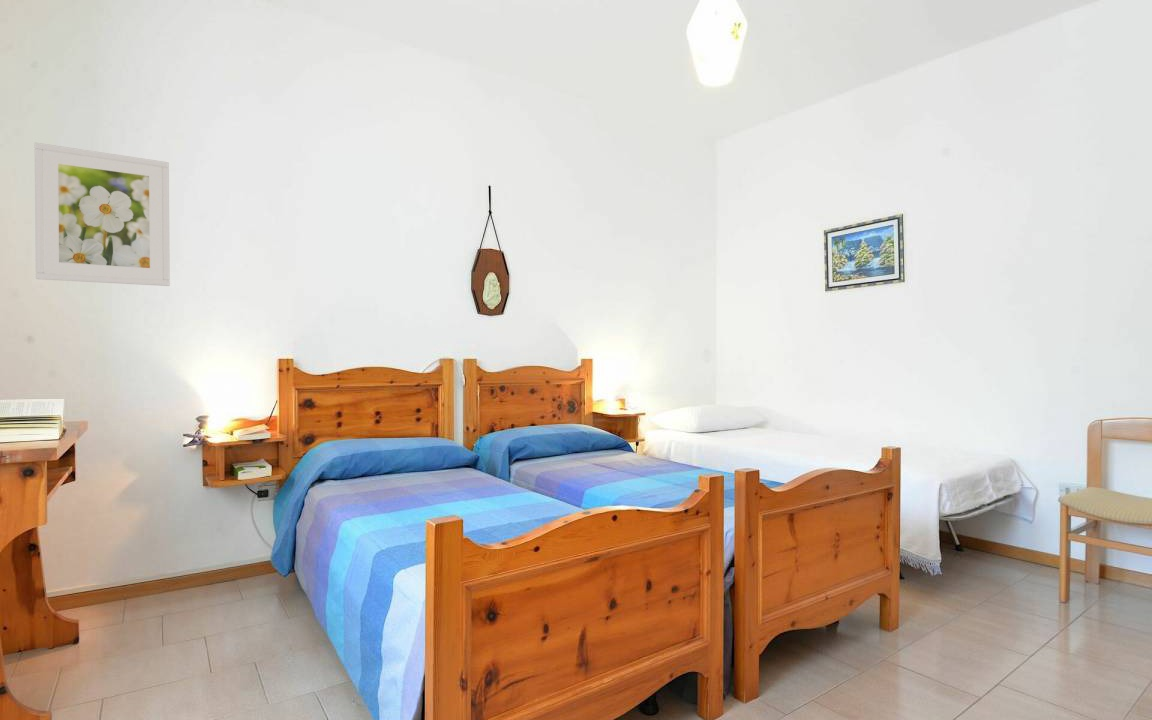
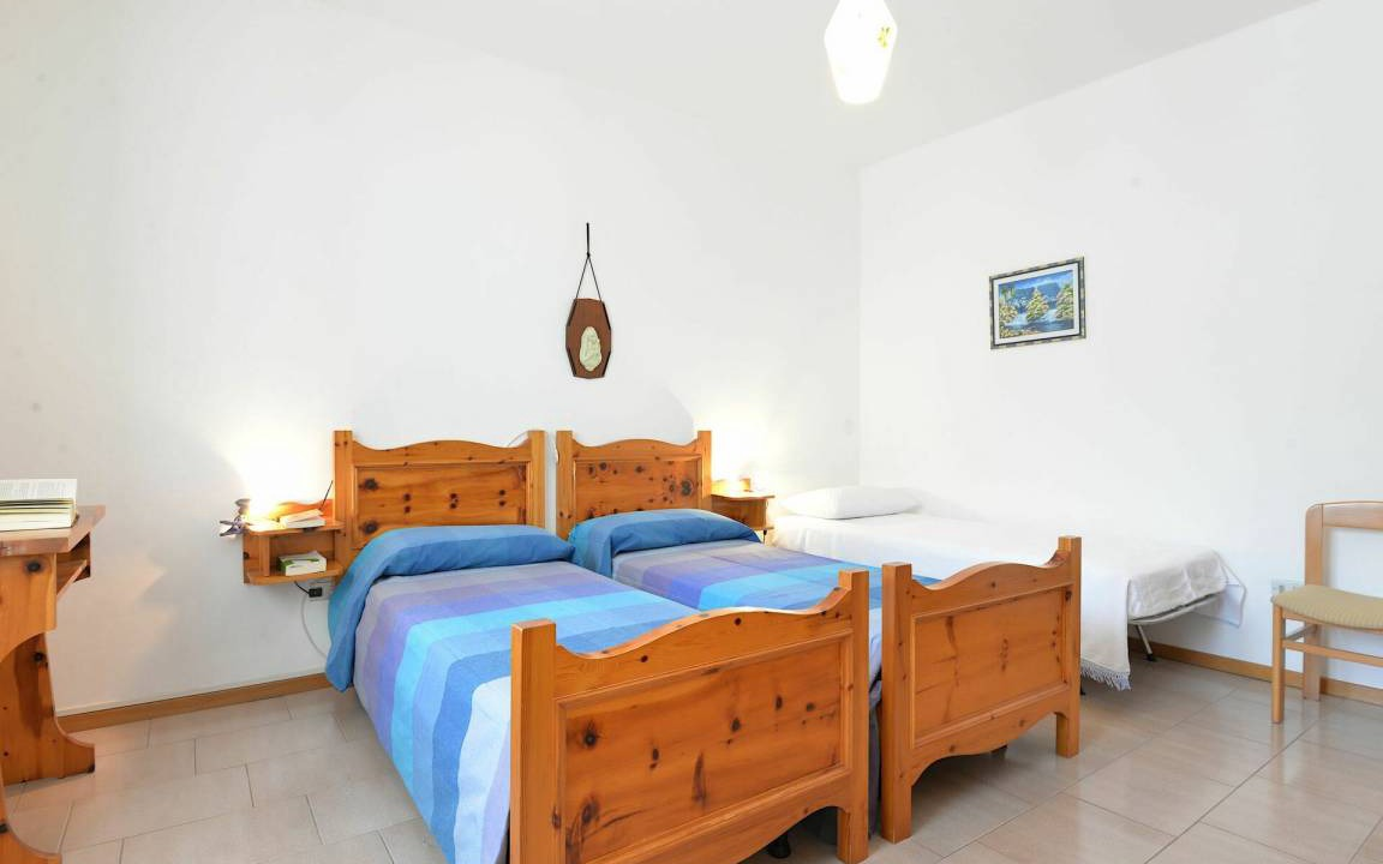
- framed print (105, 217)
